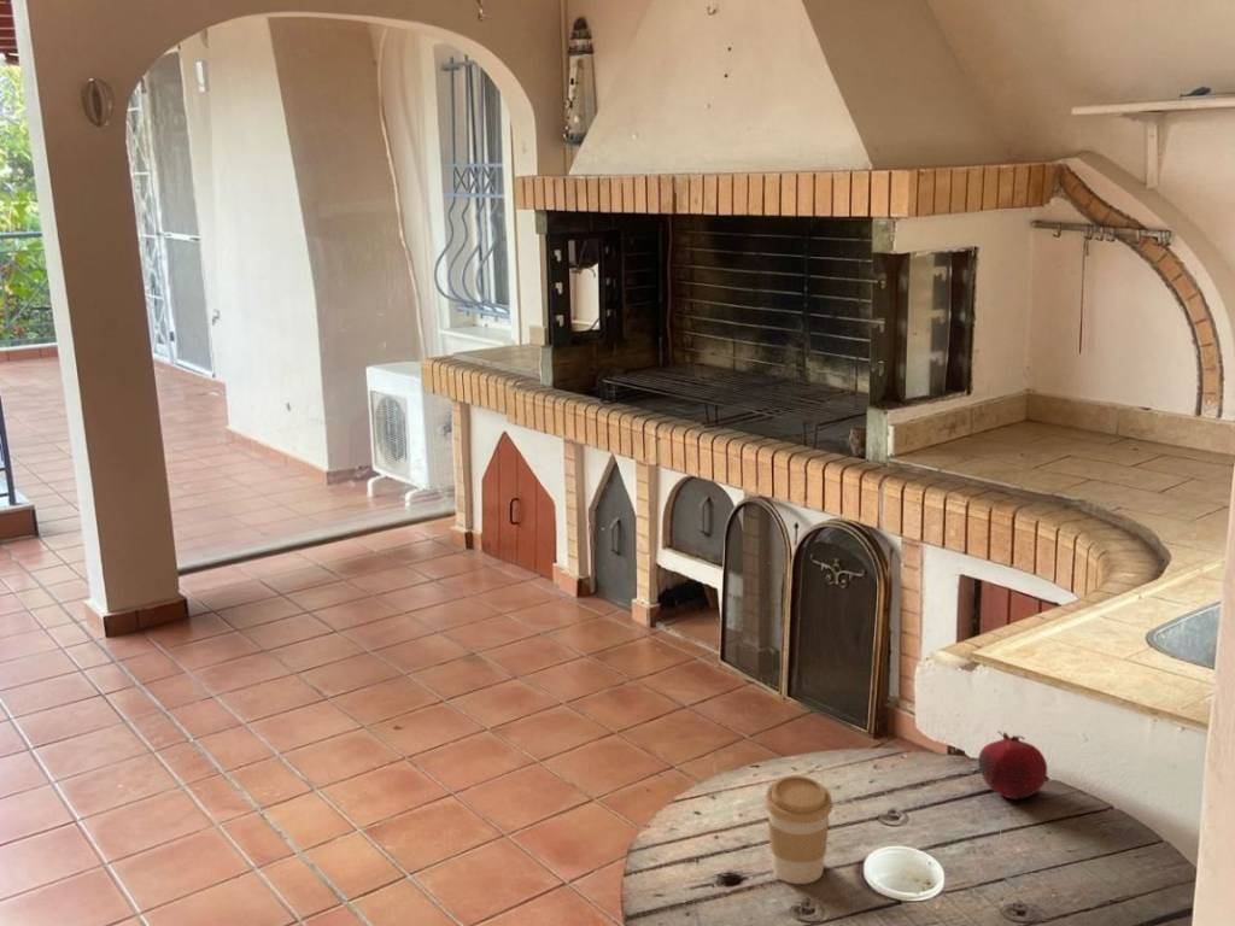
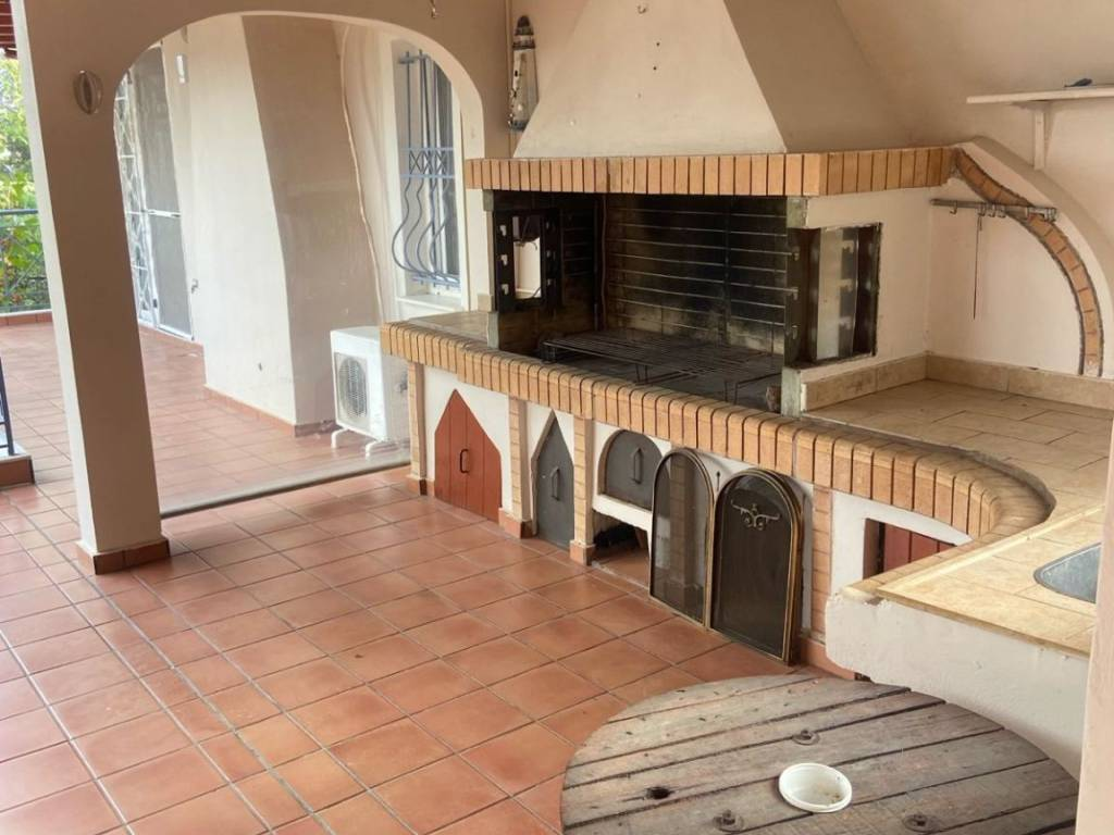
- fruit (1012, 764)
- coffee cup (797, 828)
